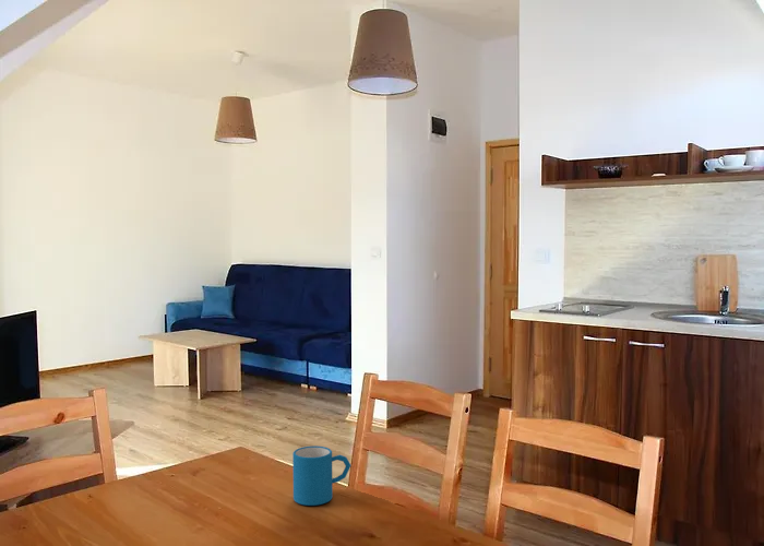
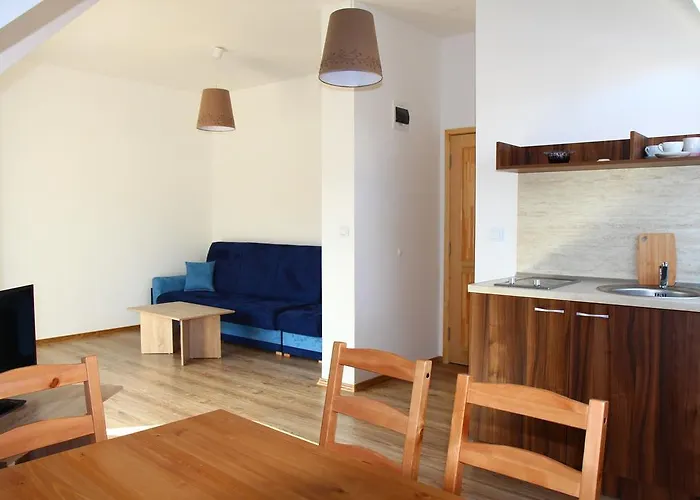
- mug (322, 474)
